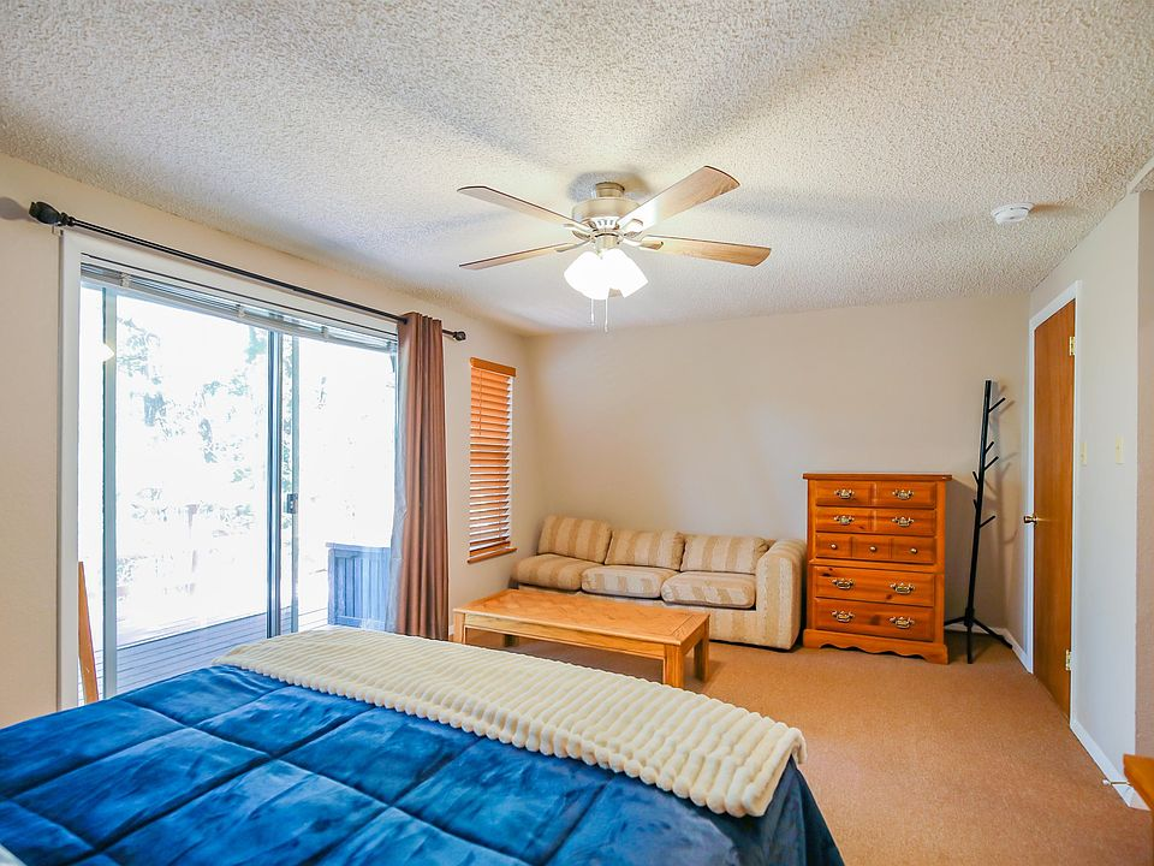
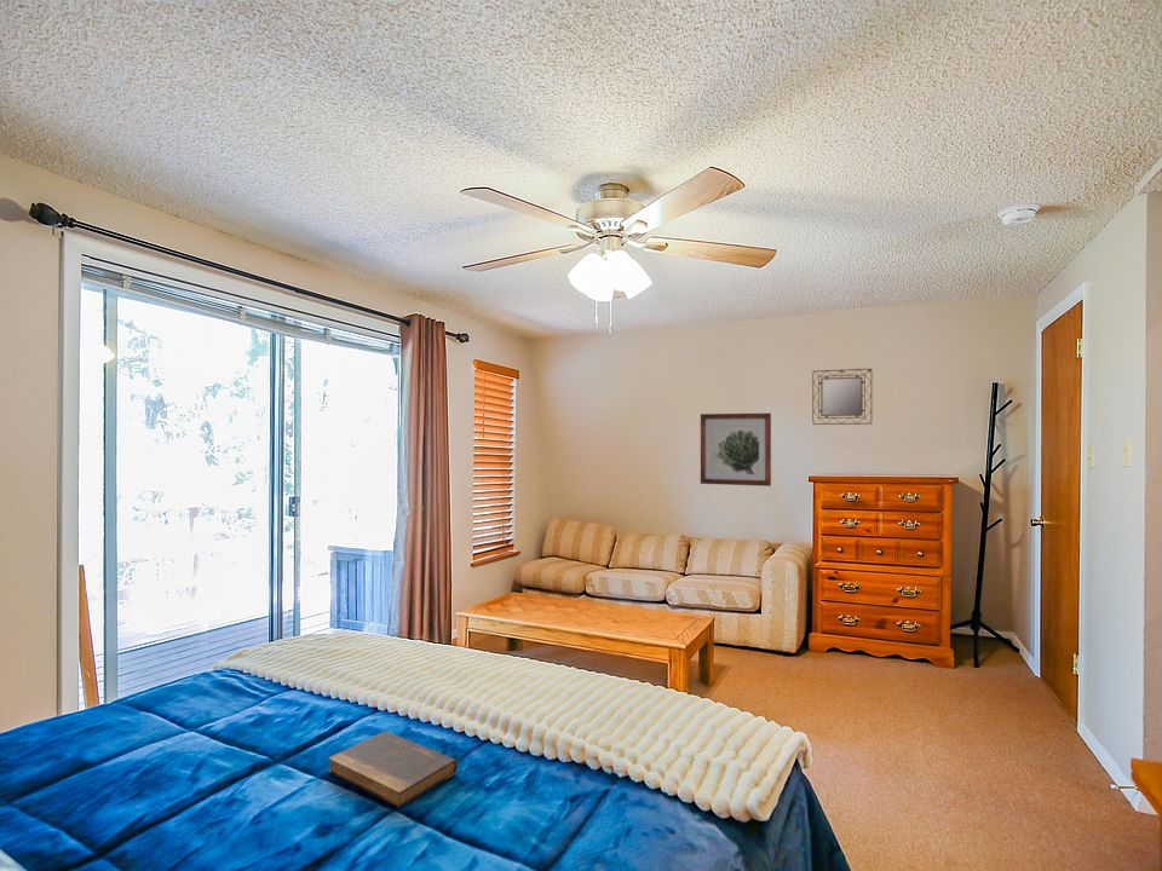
+ book (392, 765)
+ wall art (735, 449)
+ home mirror (841, 397)
